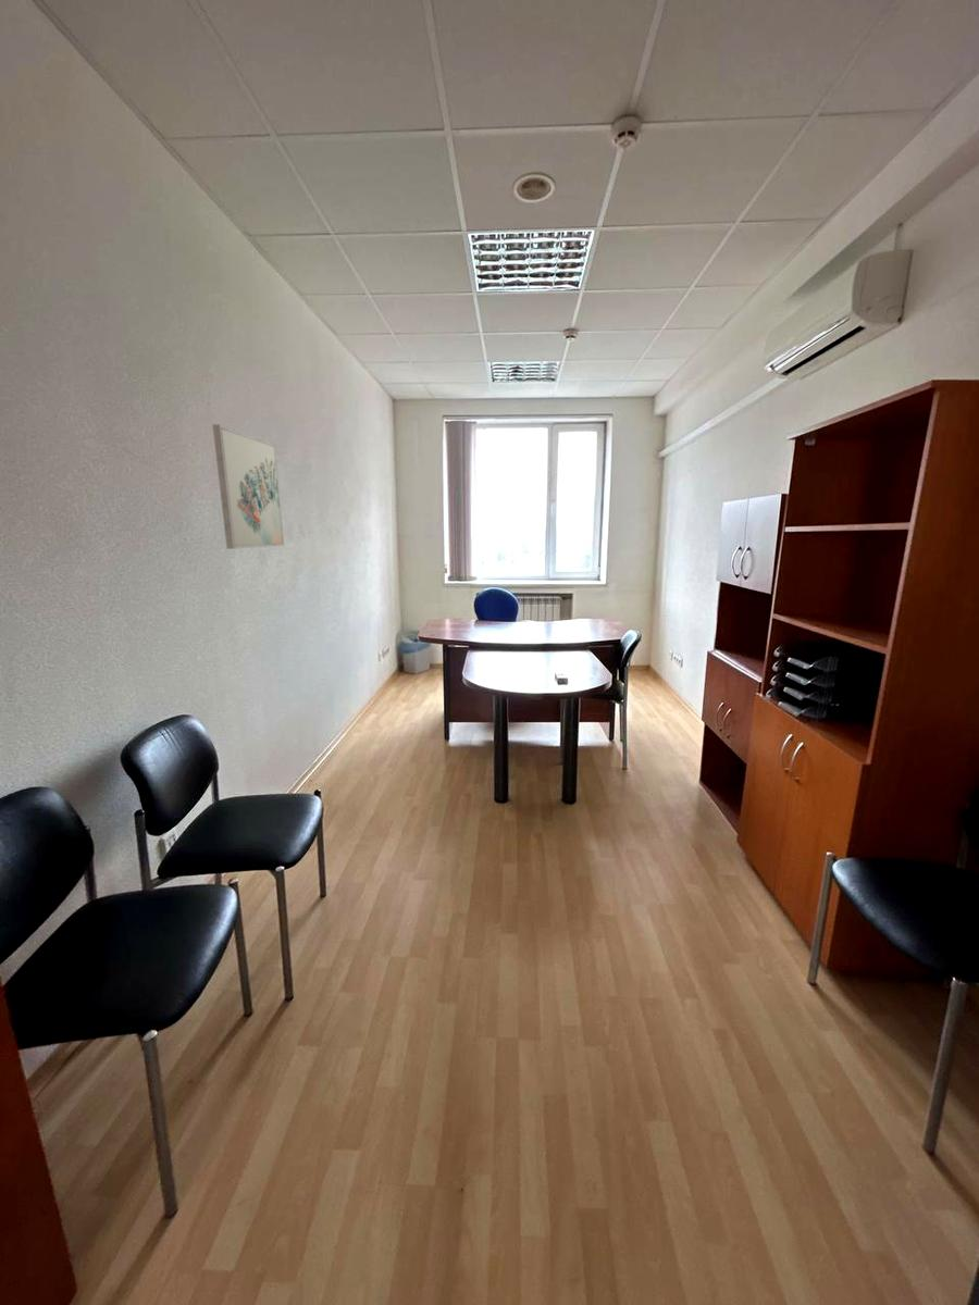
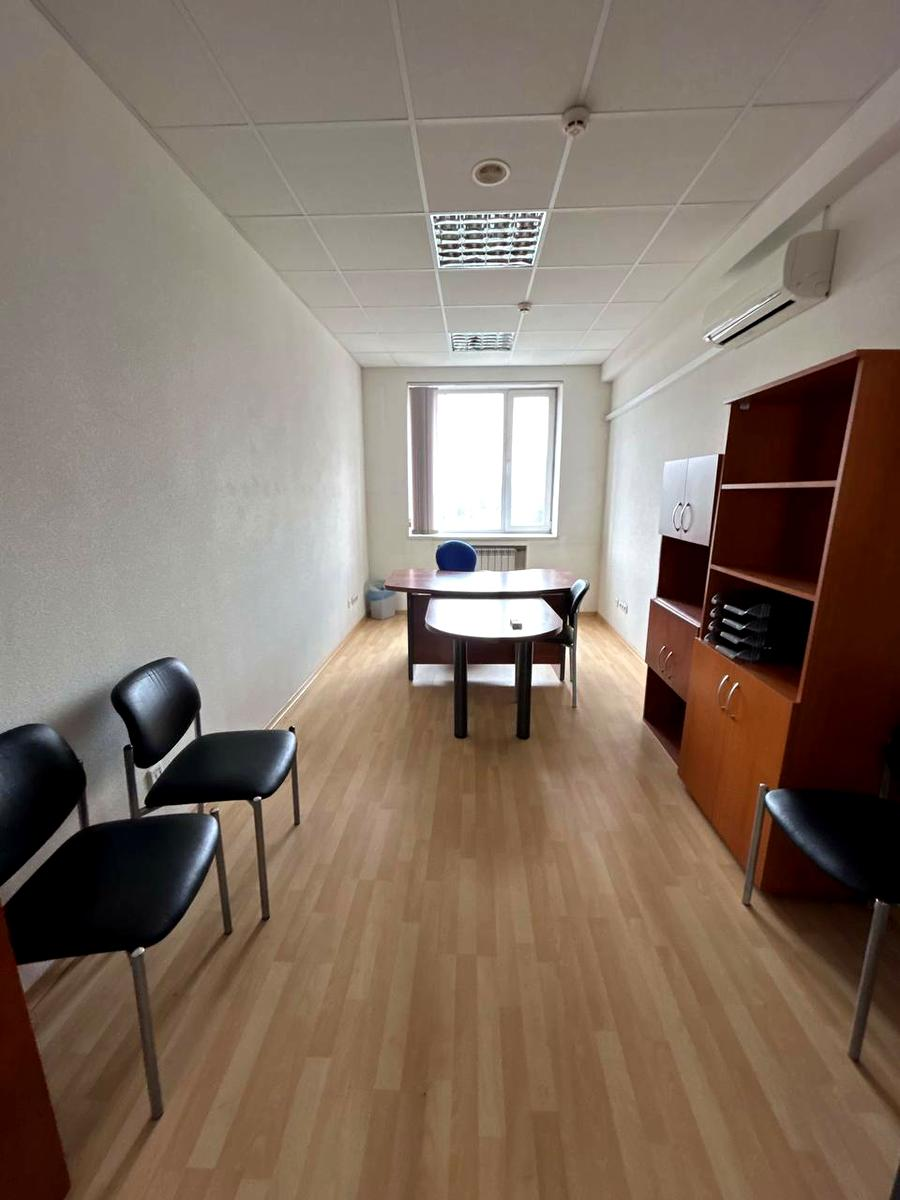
- wall art (252, 493)
